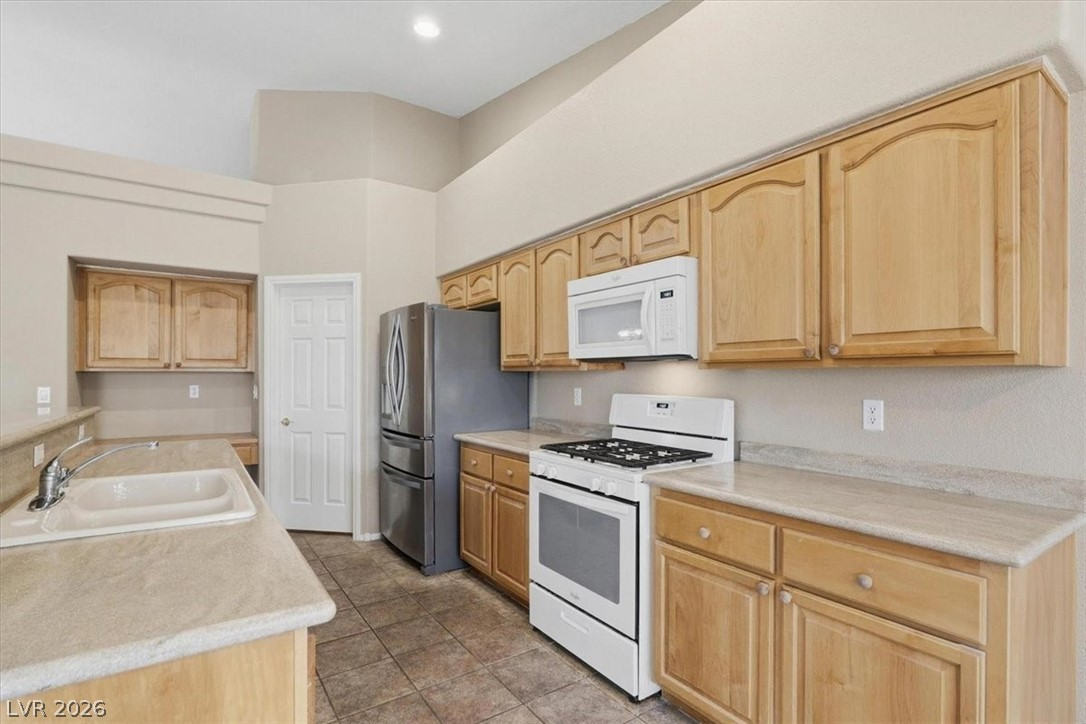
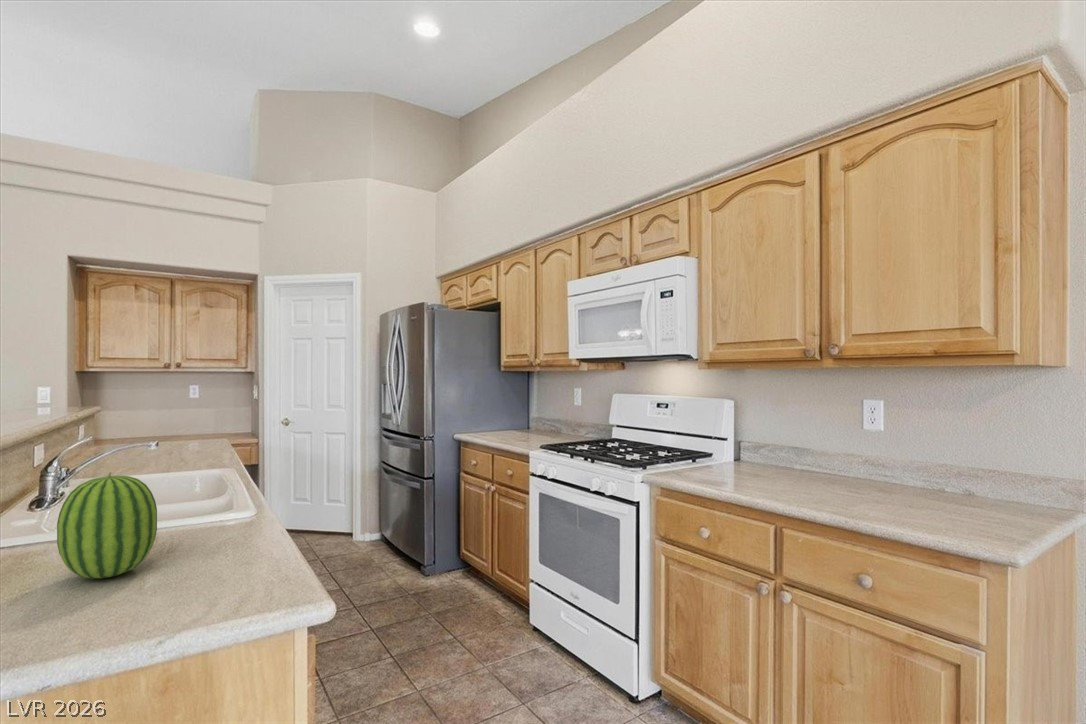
+ fruit (109, 523)
